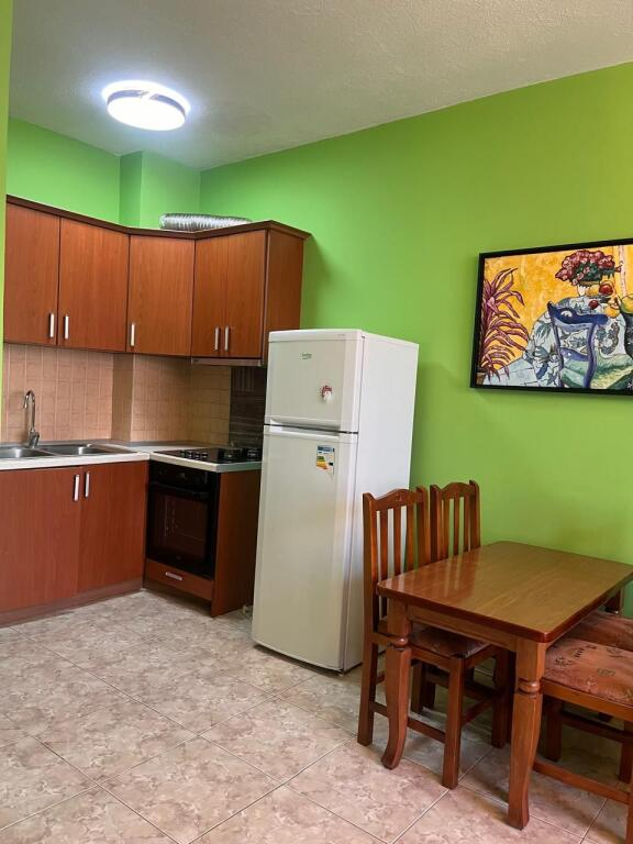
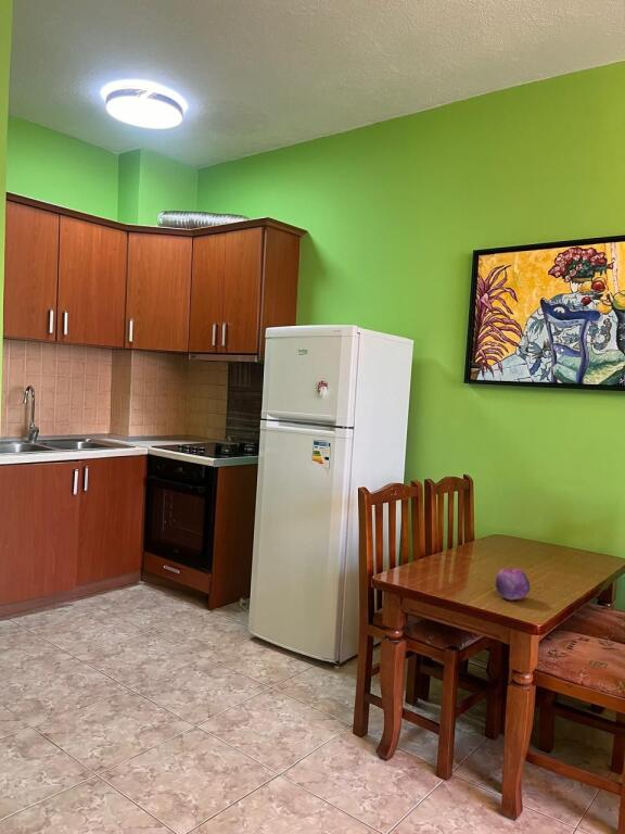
+ fruit (512, 583)
